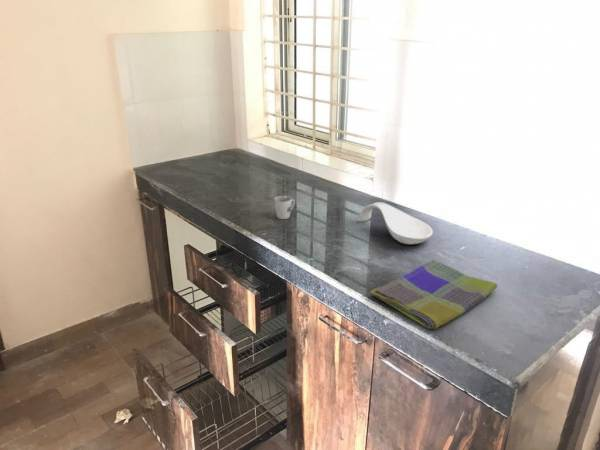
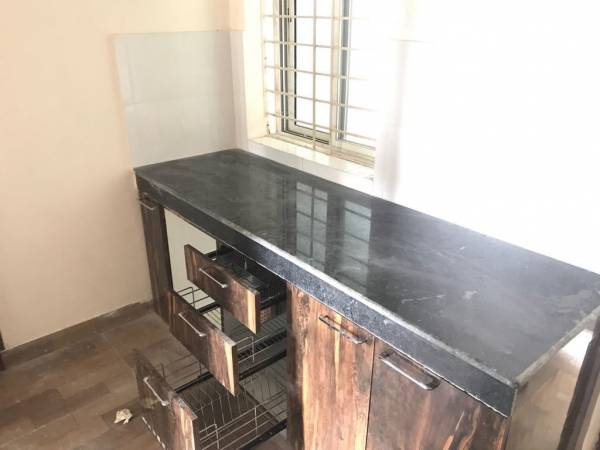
- spoon rest (393, 221)
- dish towel (434, 290)
- cup (285, 200)
